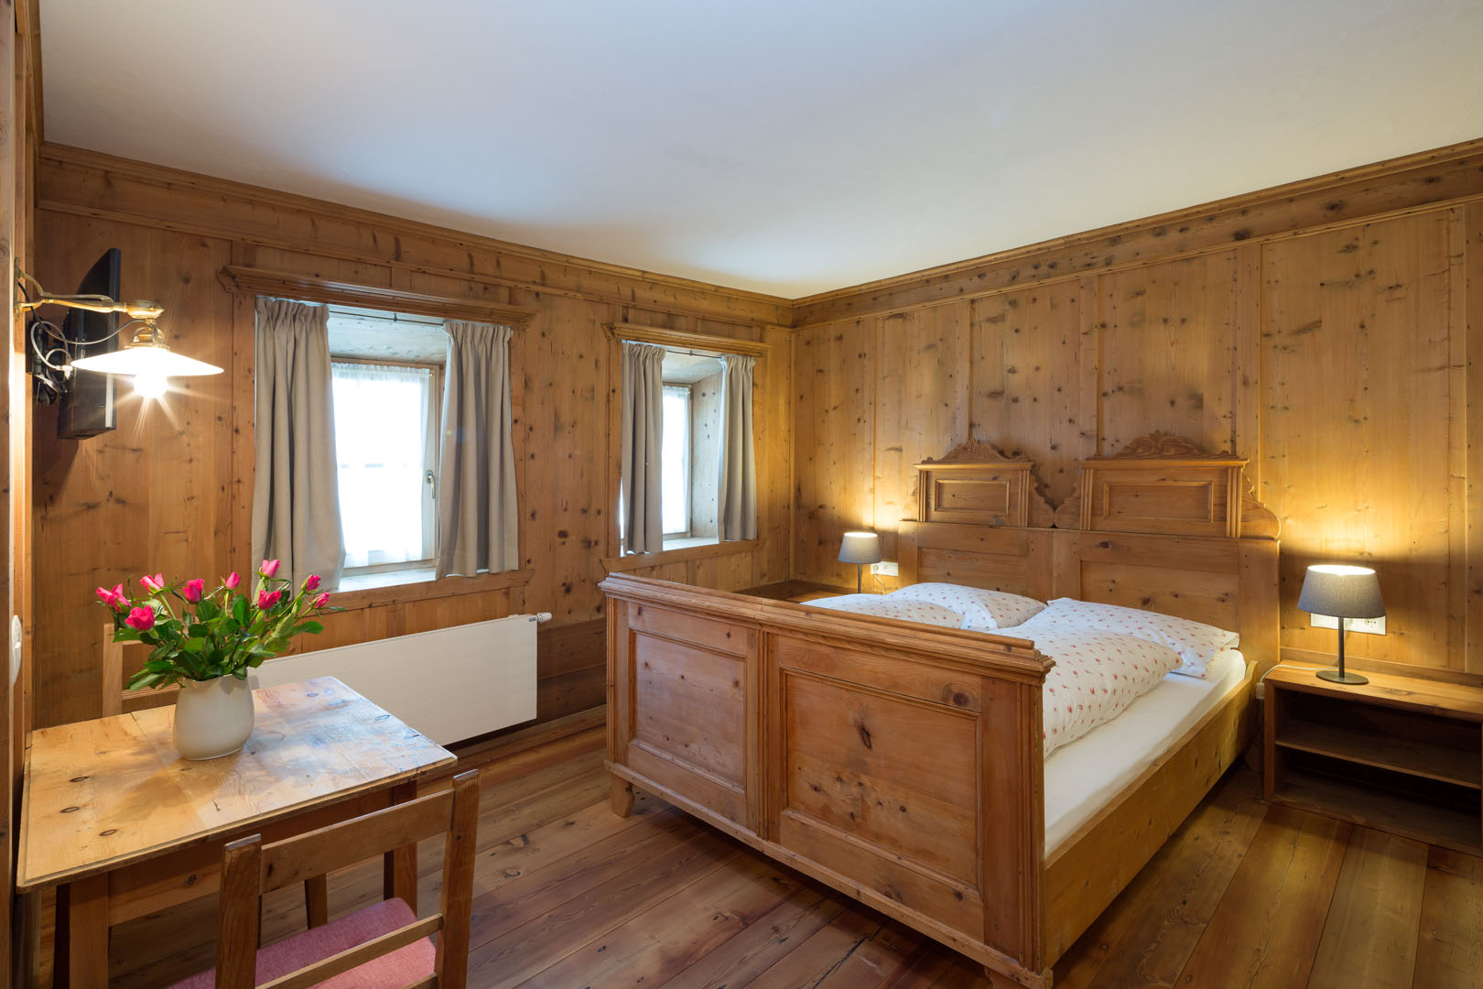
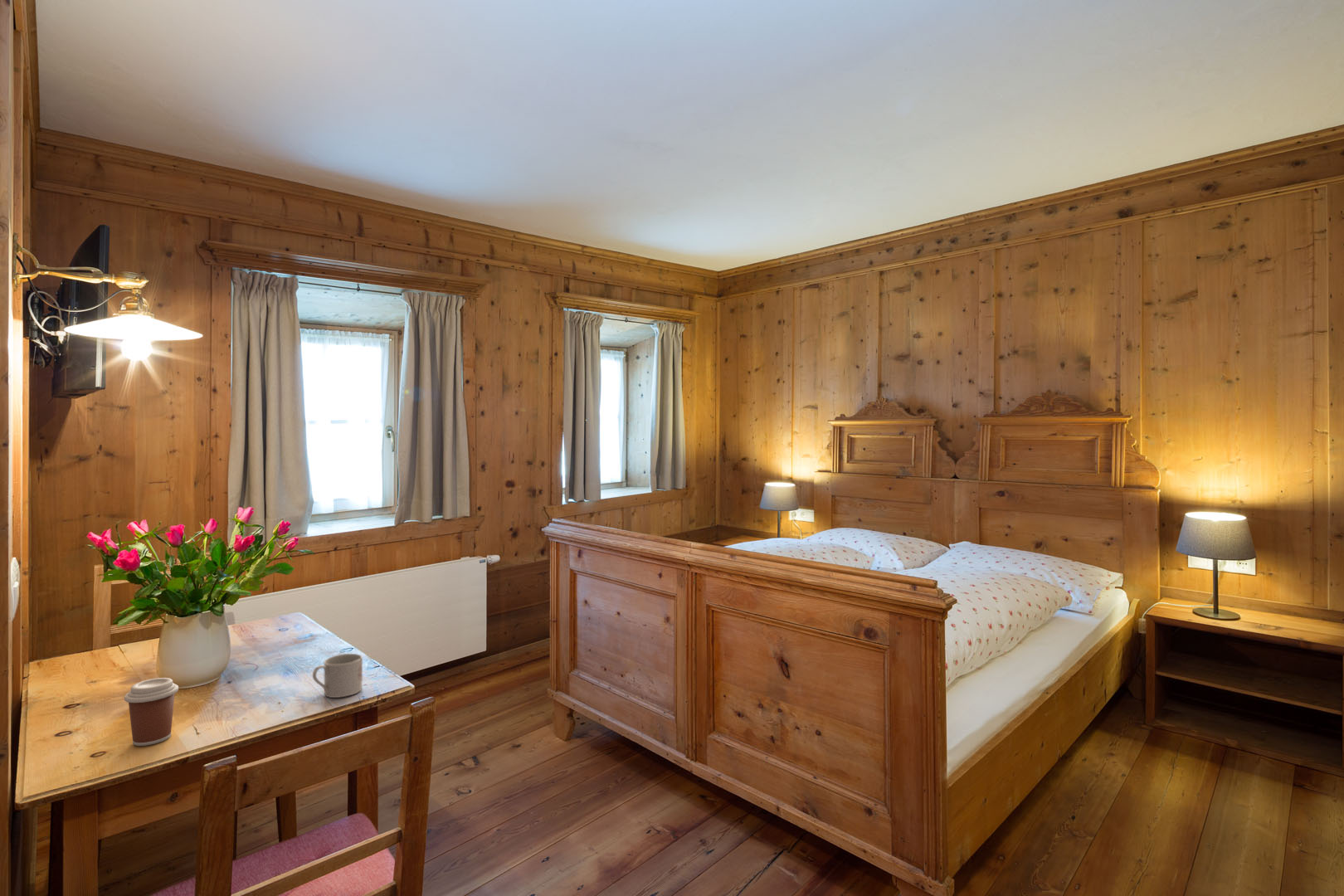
+ mug (337, 676)
+ coffee cup (152, 711)
